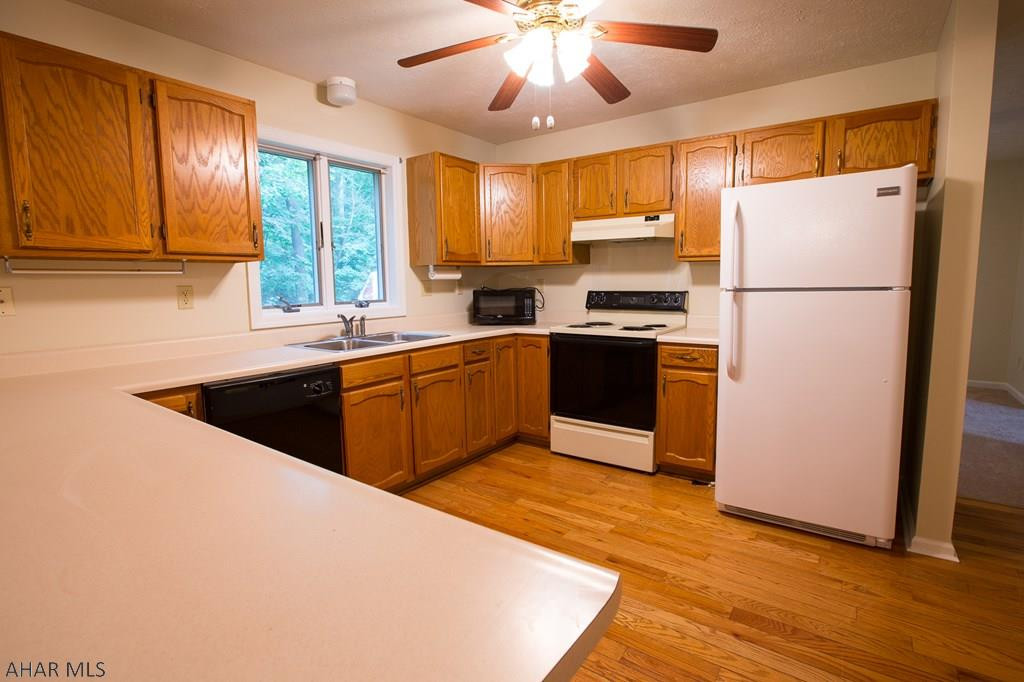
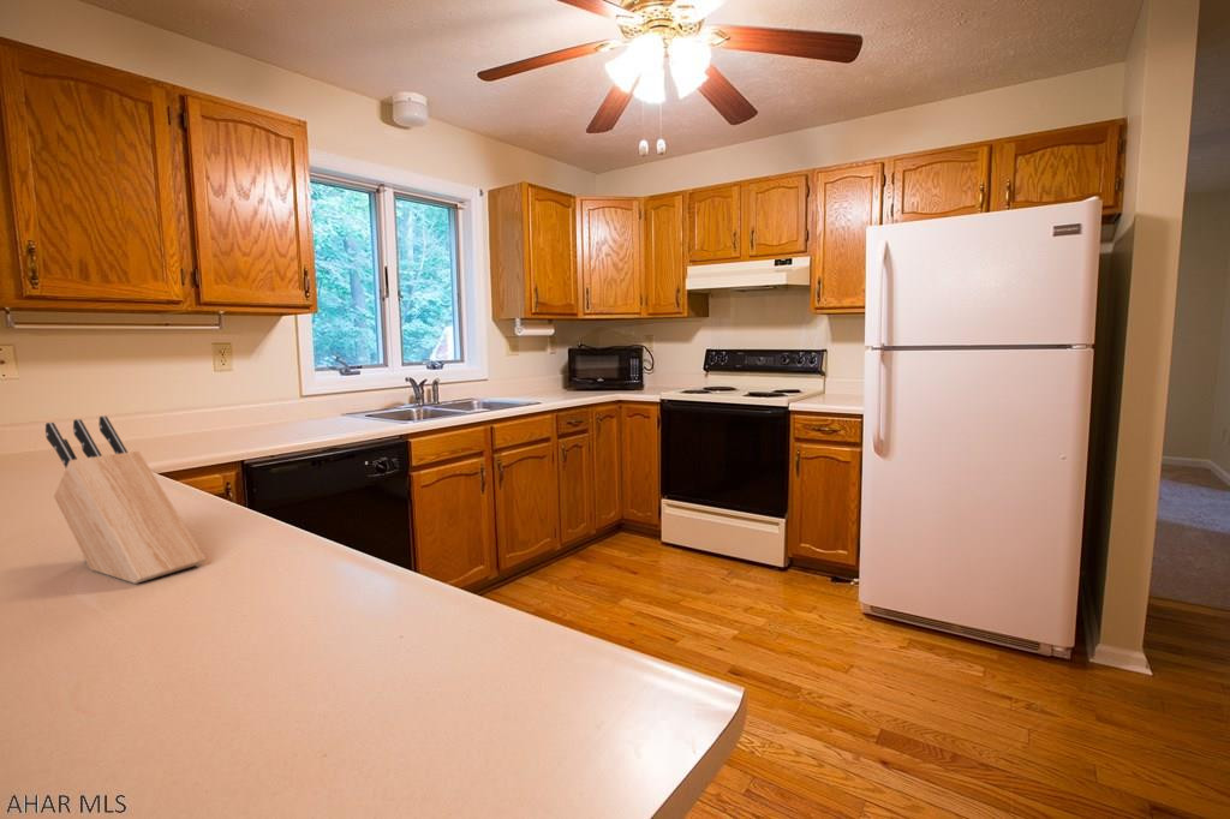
+ knife block (119, 491)
